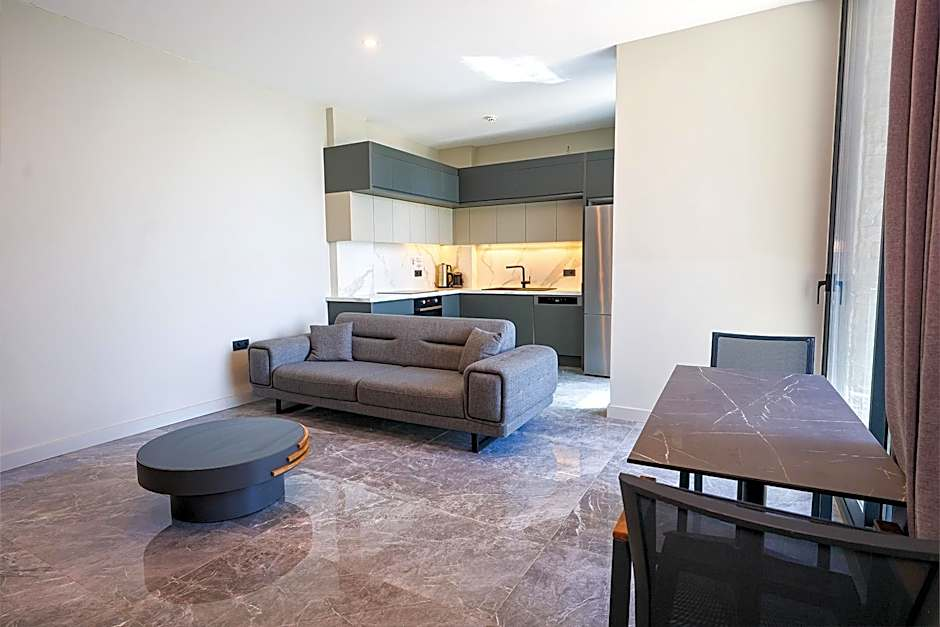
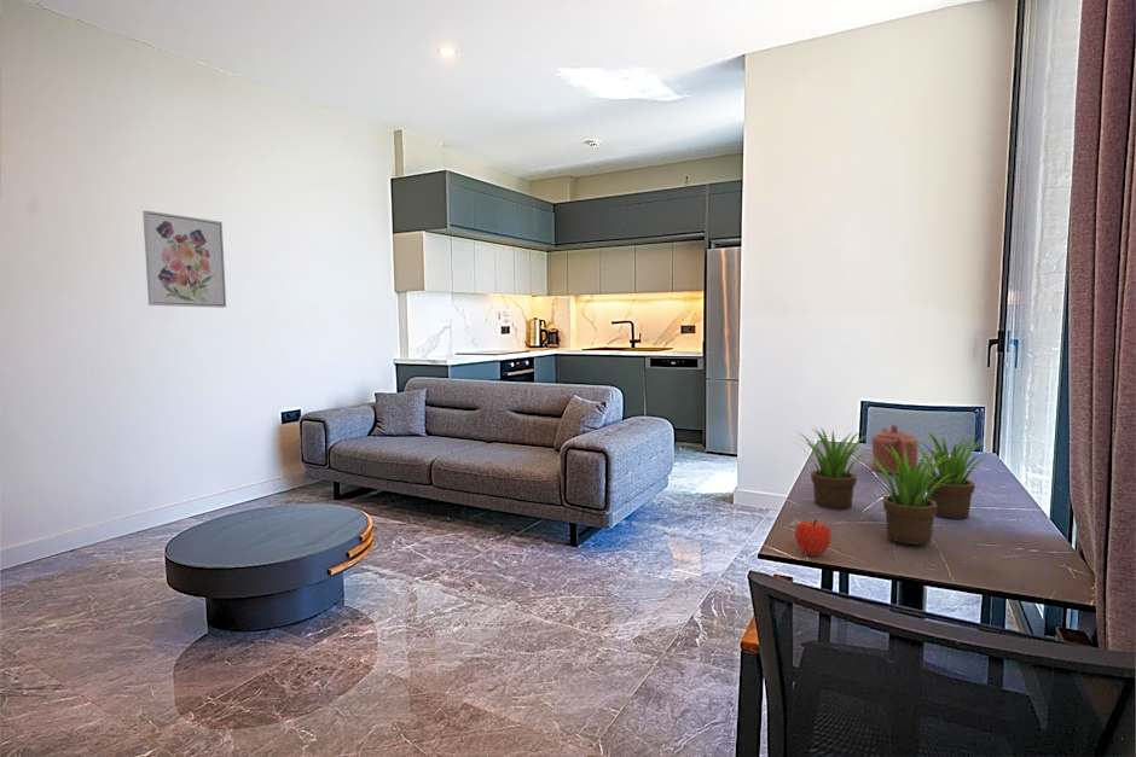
+ plant (870, 468)
+ teapot (894, 447)
+ wall art (186, 261)
+ fruit (812, 536)
